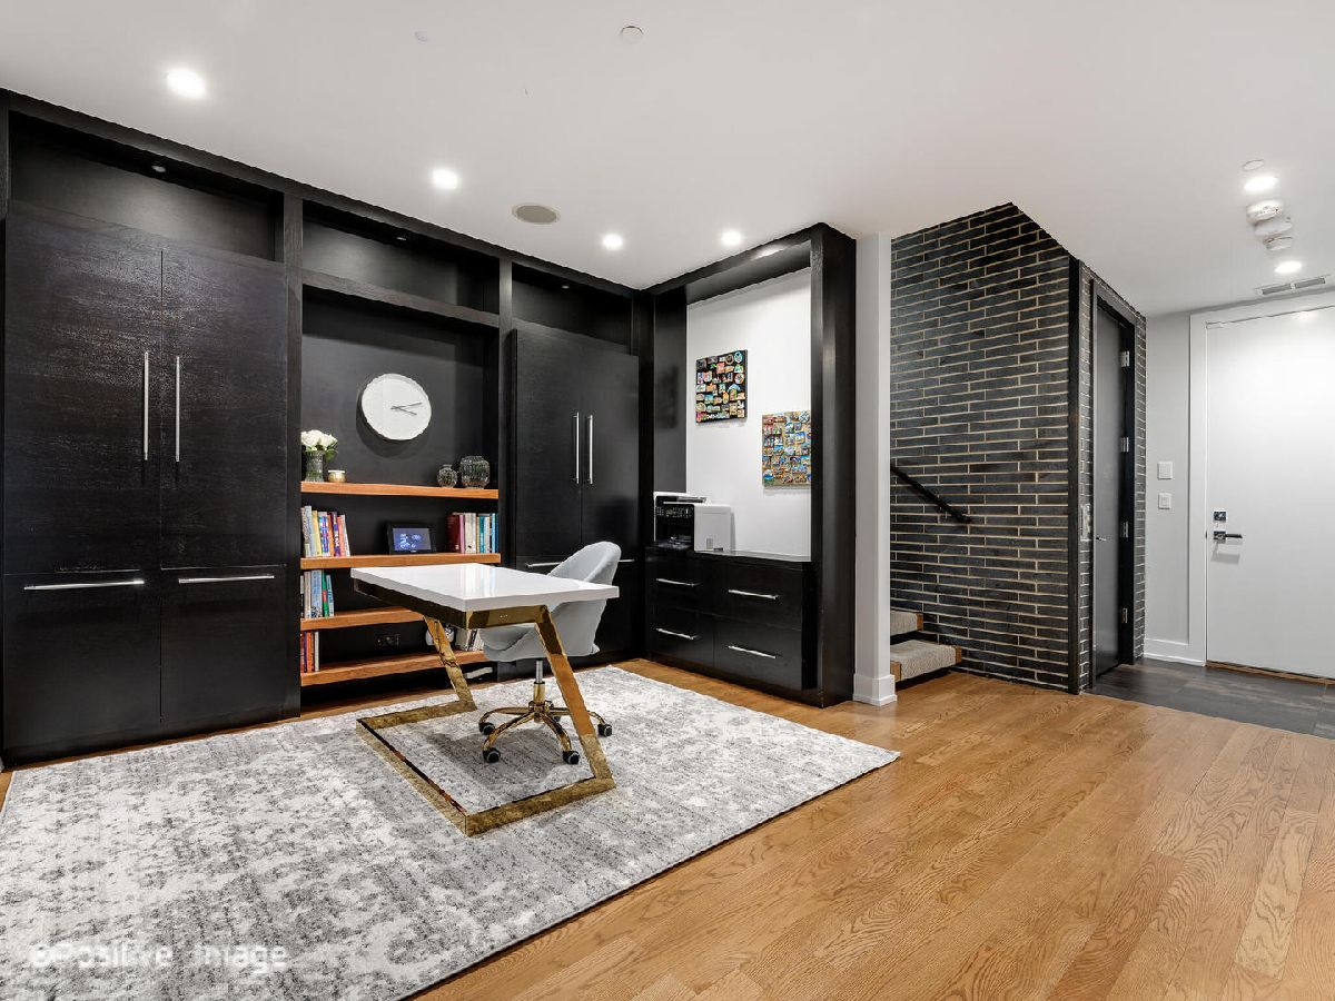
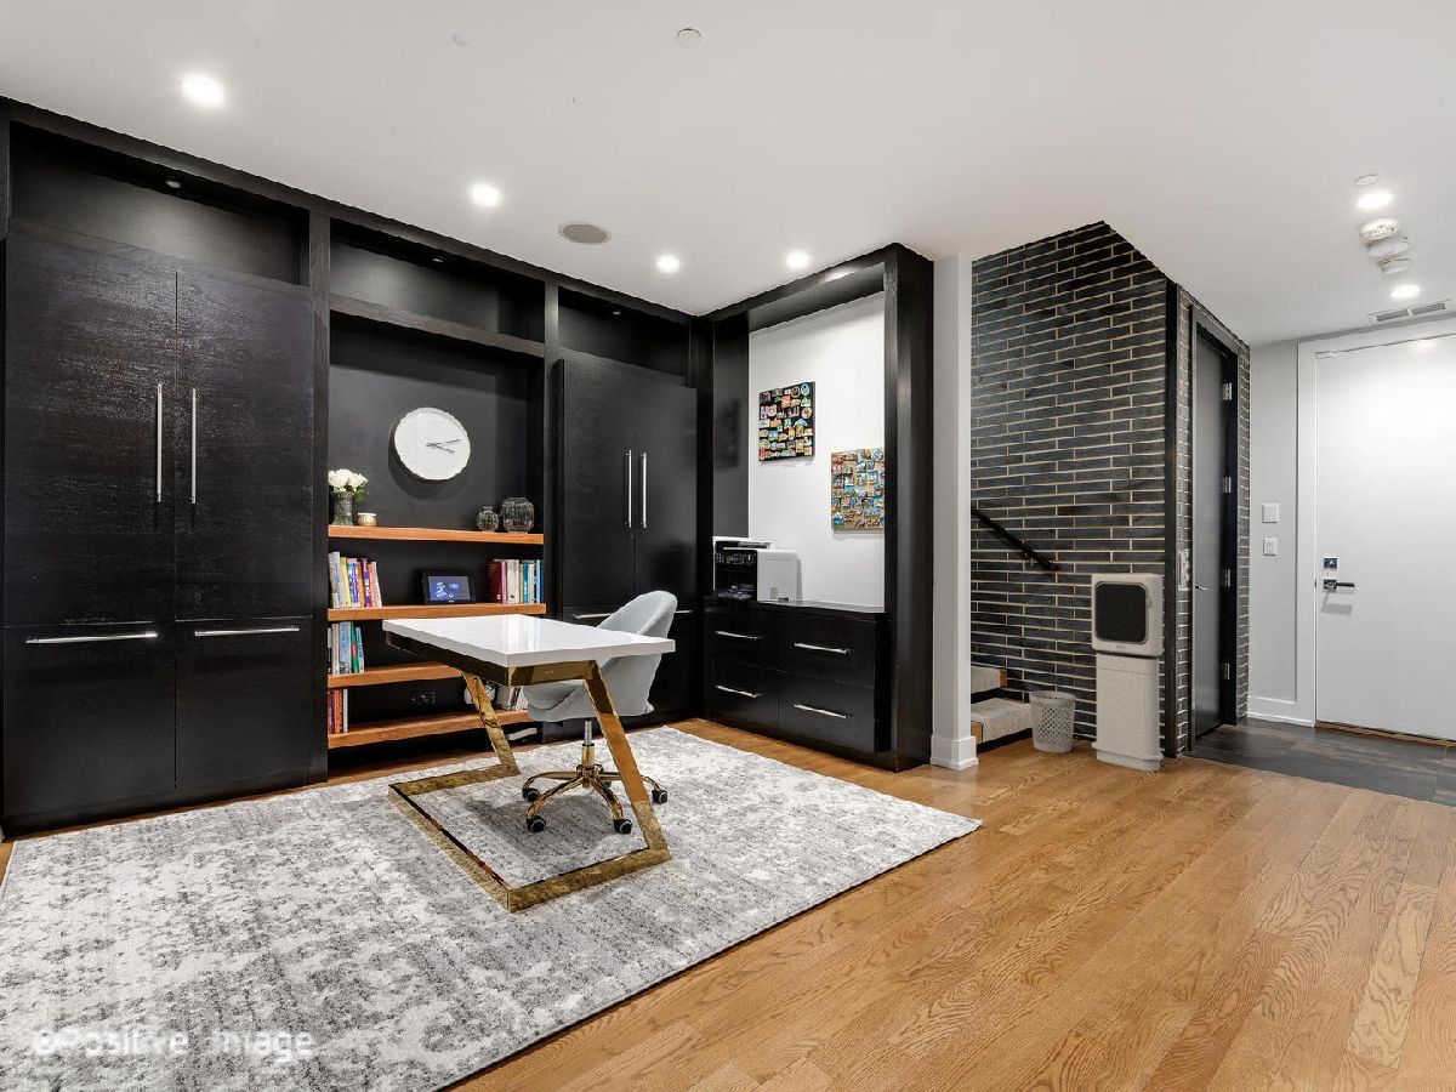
+ air purifier (1134, 666)
+ wastebasket (1052, 721)
